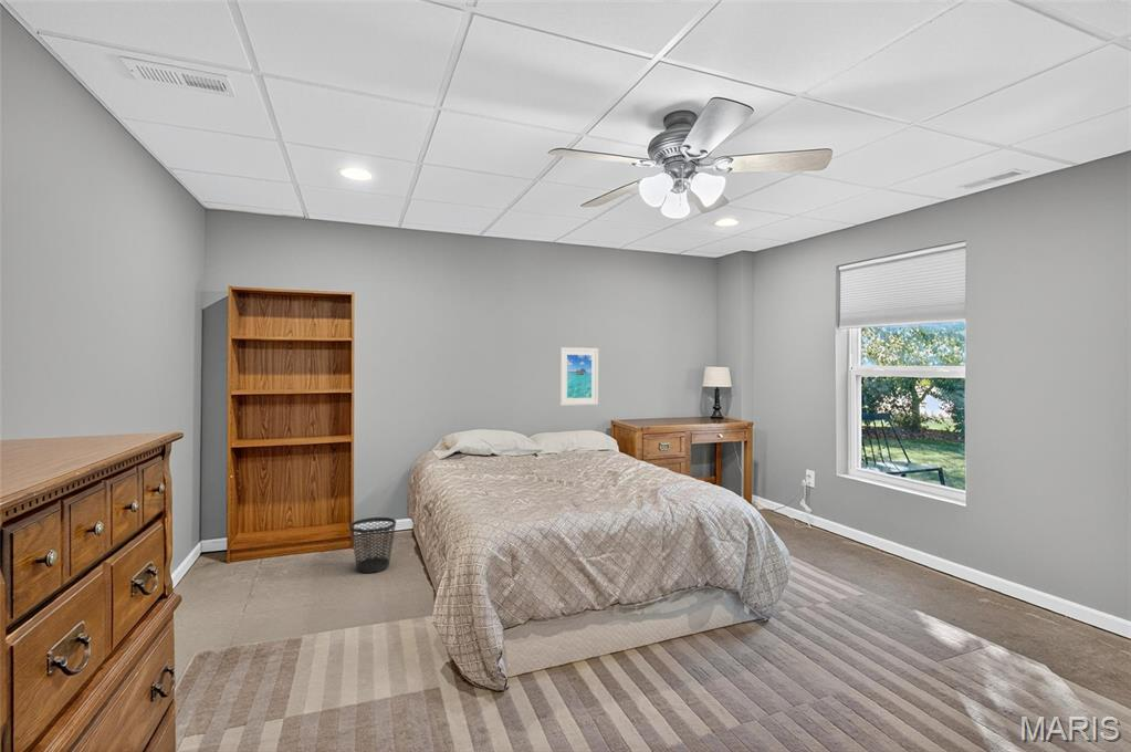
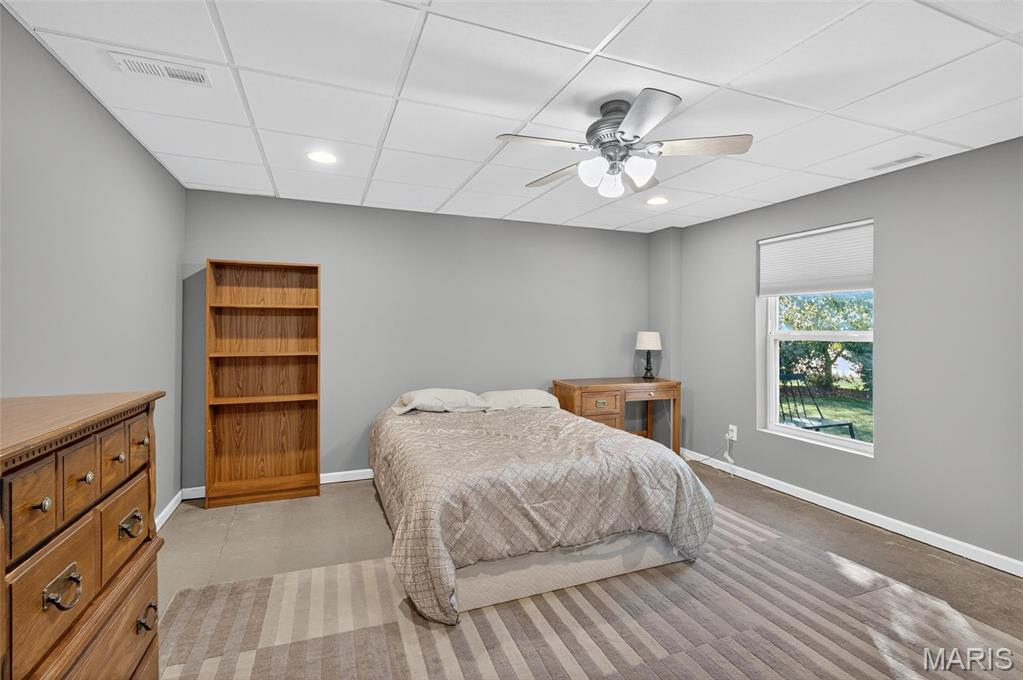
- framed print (578, 376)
- wastebasket (373, 545)
